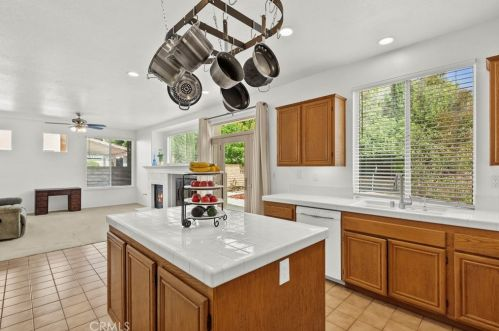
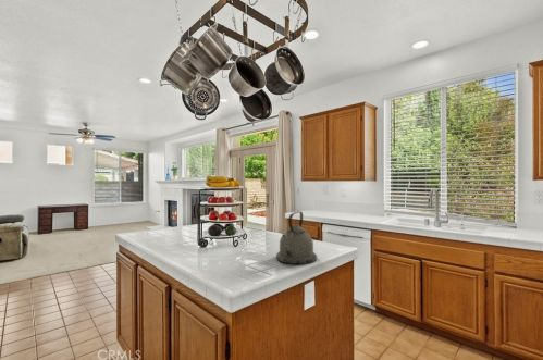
+ kettle (296, 235)
